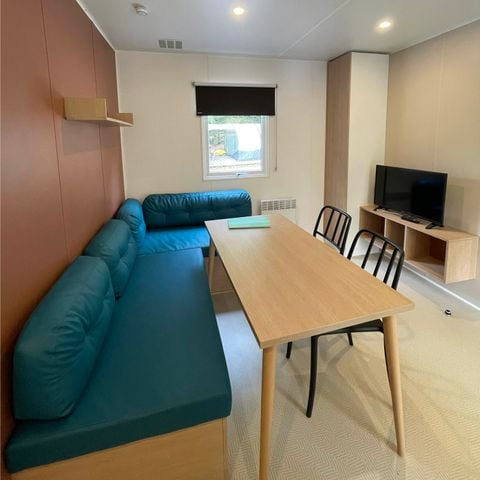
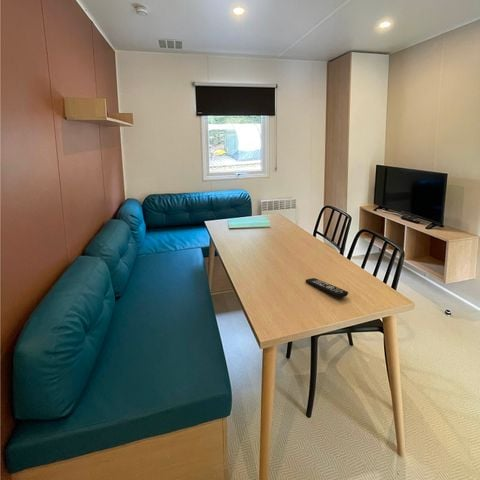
+ remote control (325, 287)
